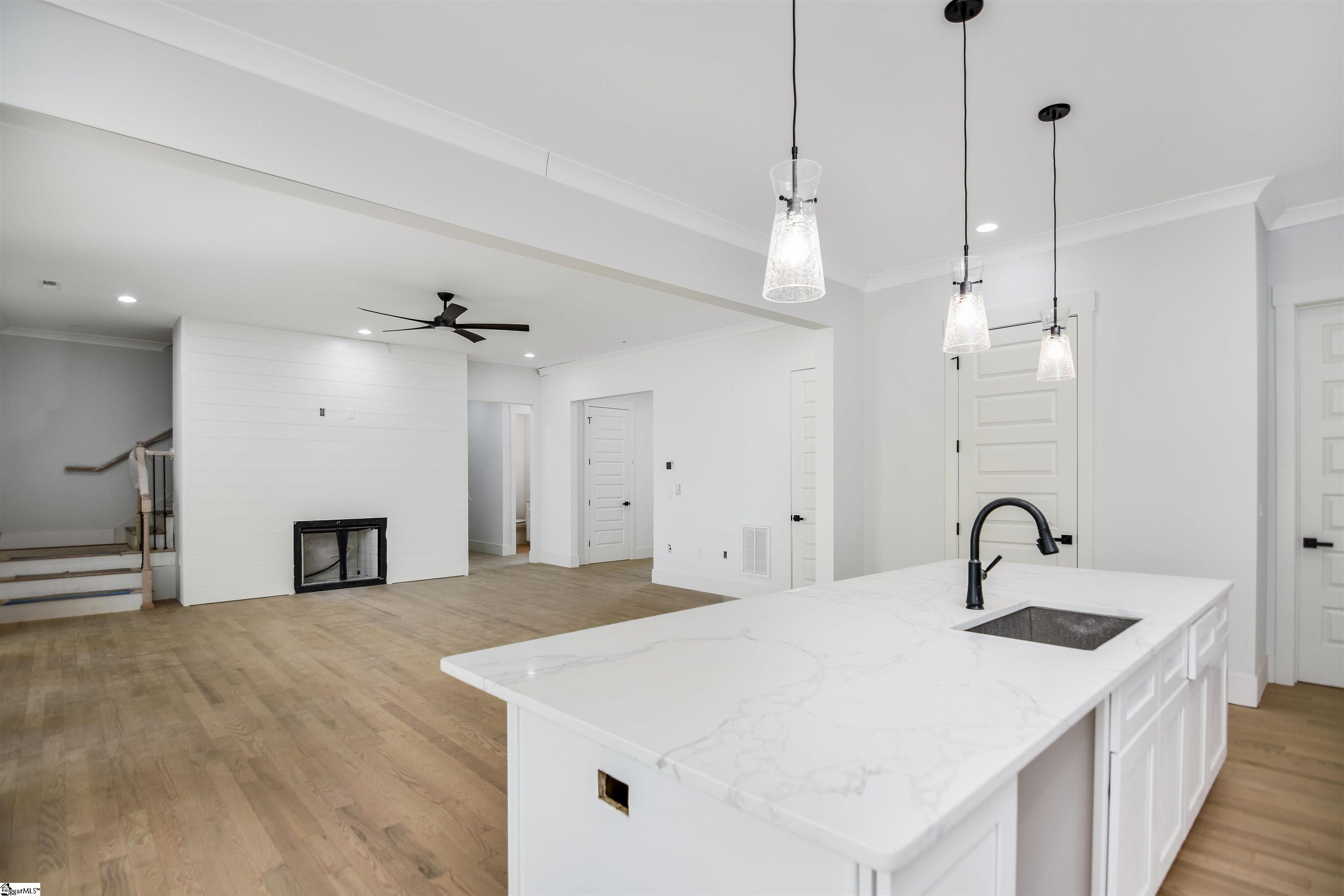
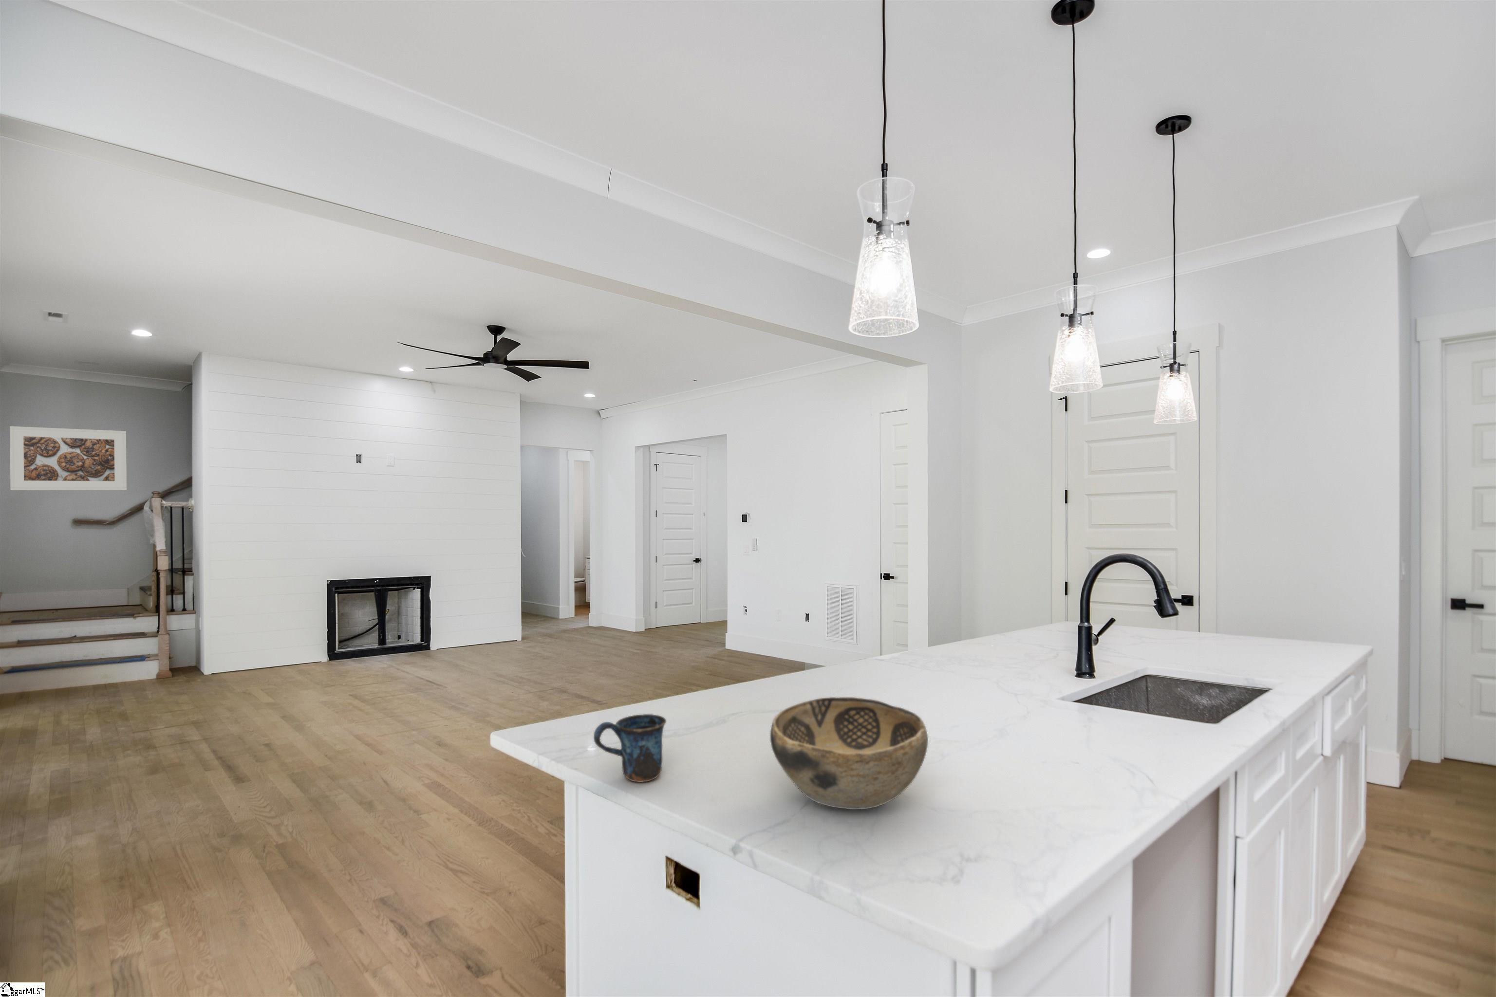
+ decorative bowl (848, 758)
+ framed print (70, 460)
+ mug (631, 748)
